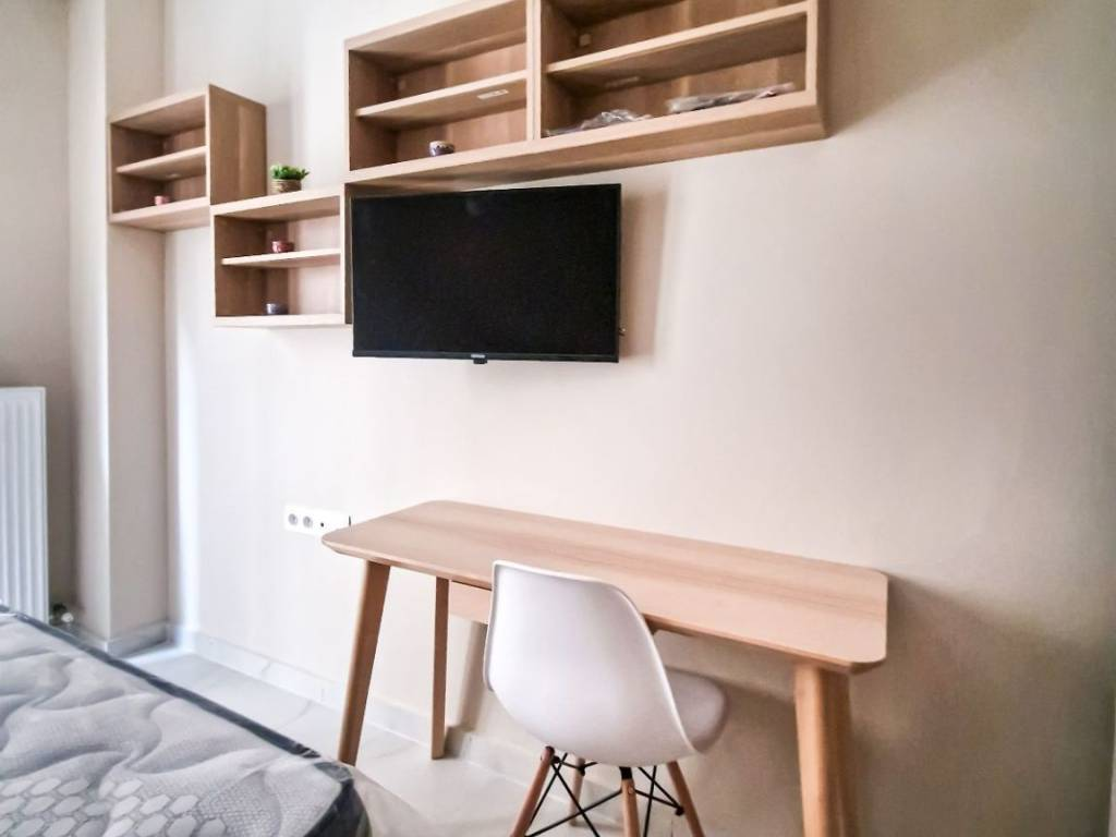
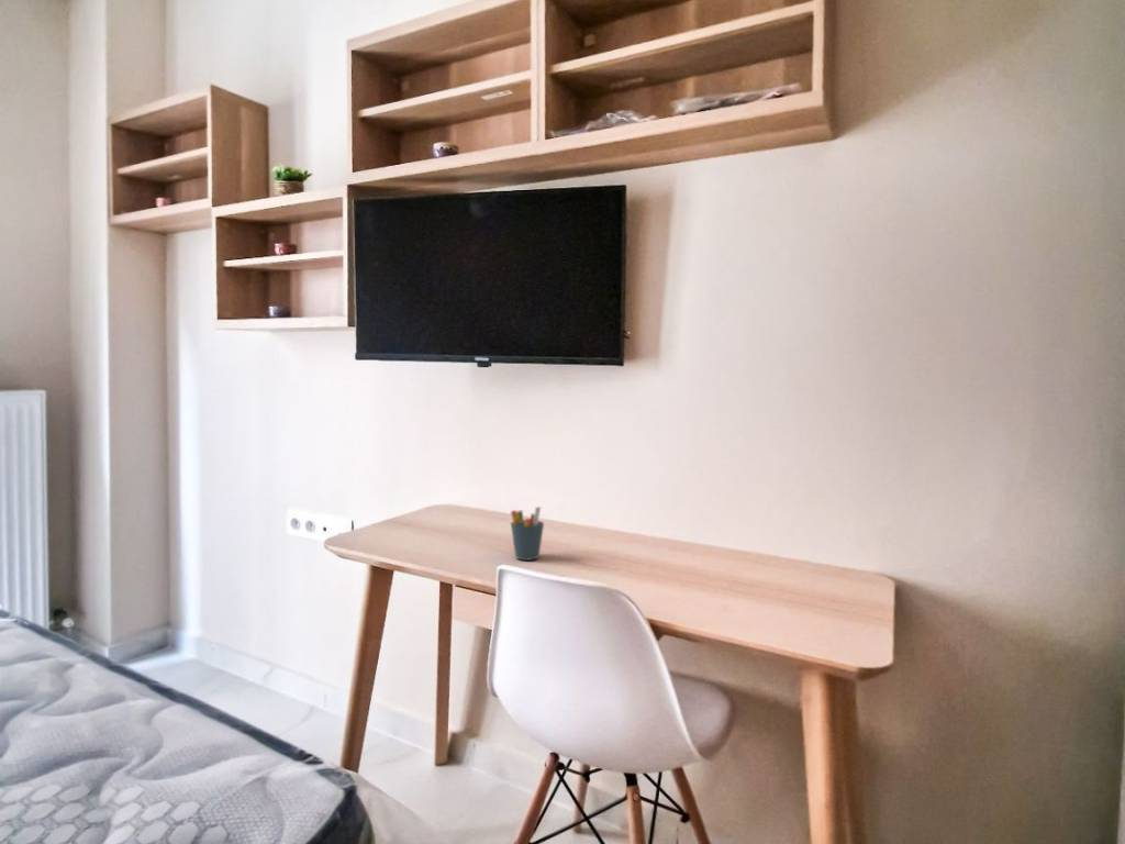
+ pen holder (526, 531)
